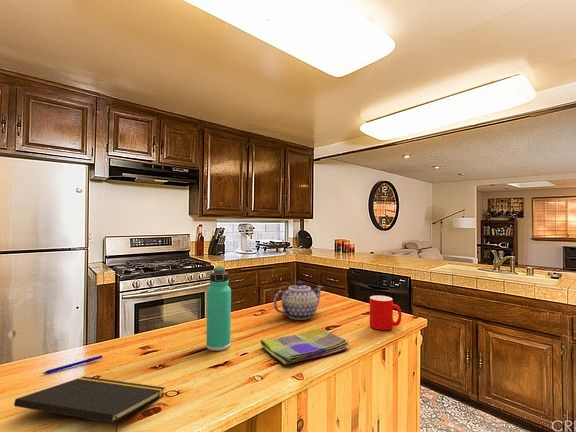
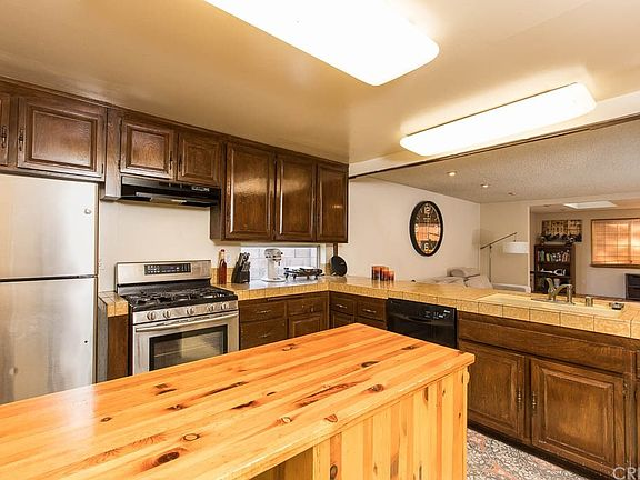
- dish towel (304, 343)
- thermos bottle (218, 306)
- cup (385, 313)
- teapot (299, 298)
- notepad (95, 396)
- pen (73, 364)
